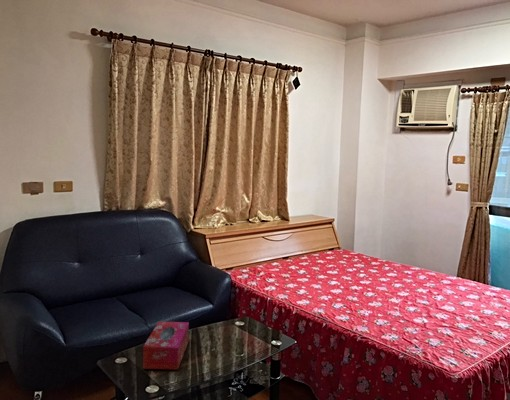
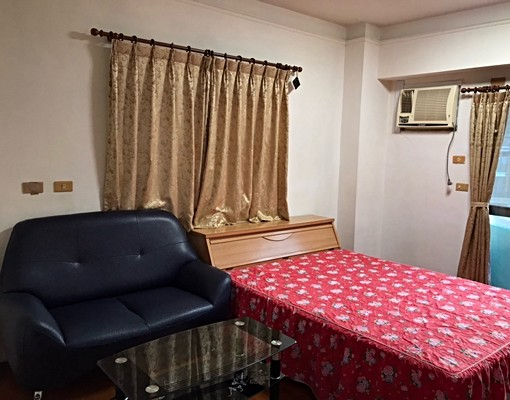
- tissue box (167, 343)
